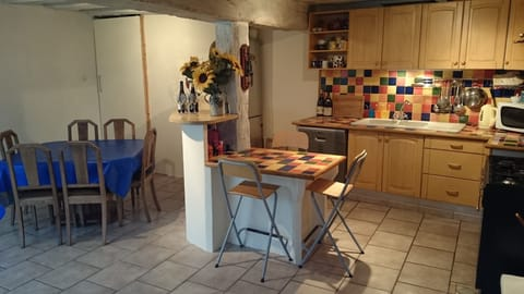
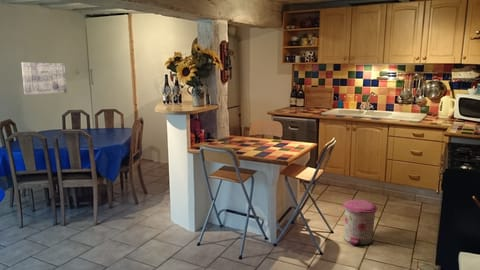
+ trash can (359, 221)
+ wall art (45, 78)
